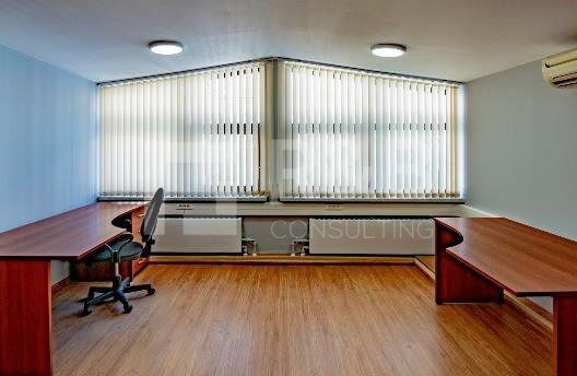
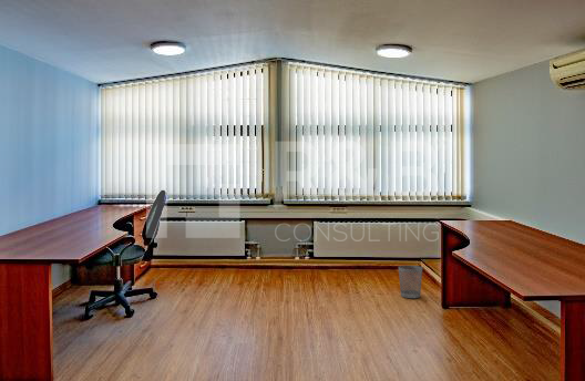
+ wastebasket (410, 281)
